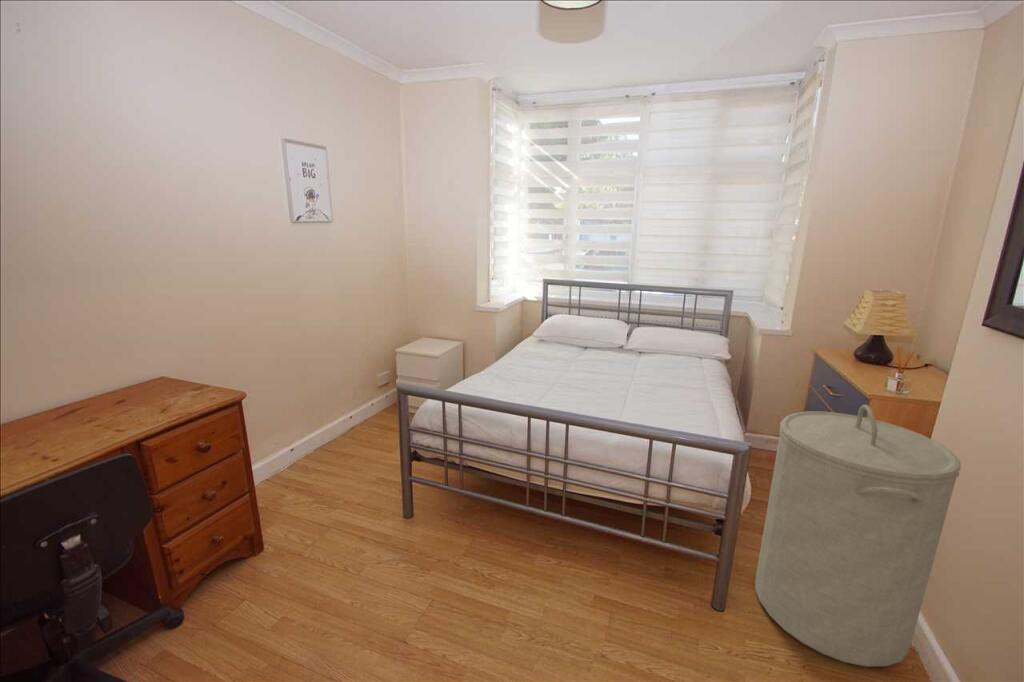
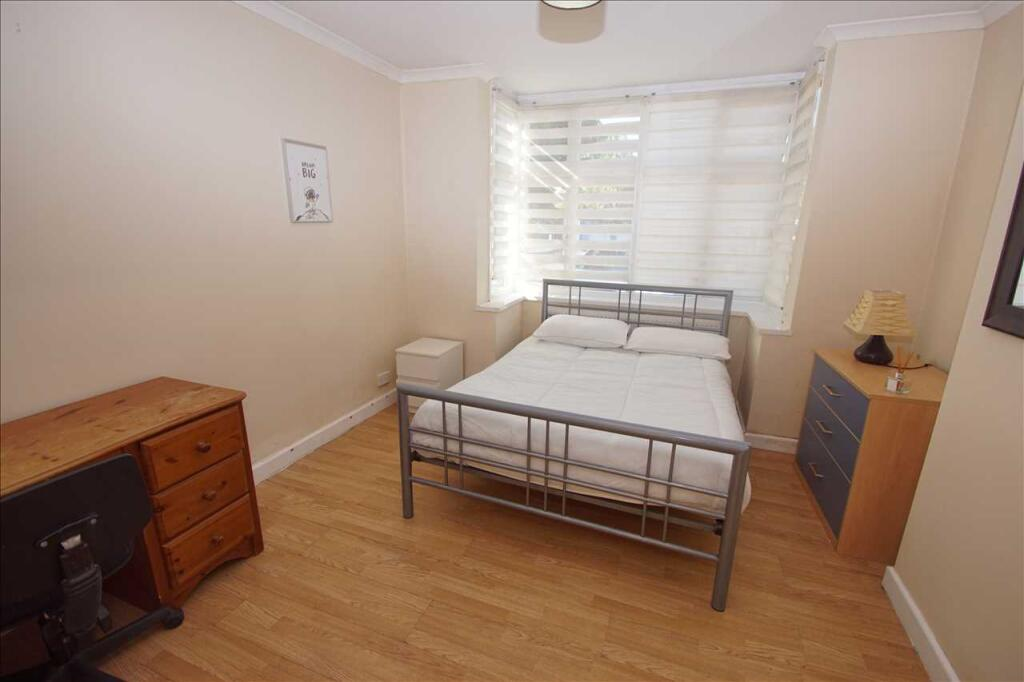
- laundry hamper (846, 514)
